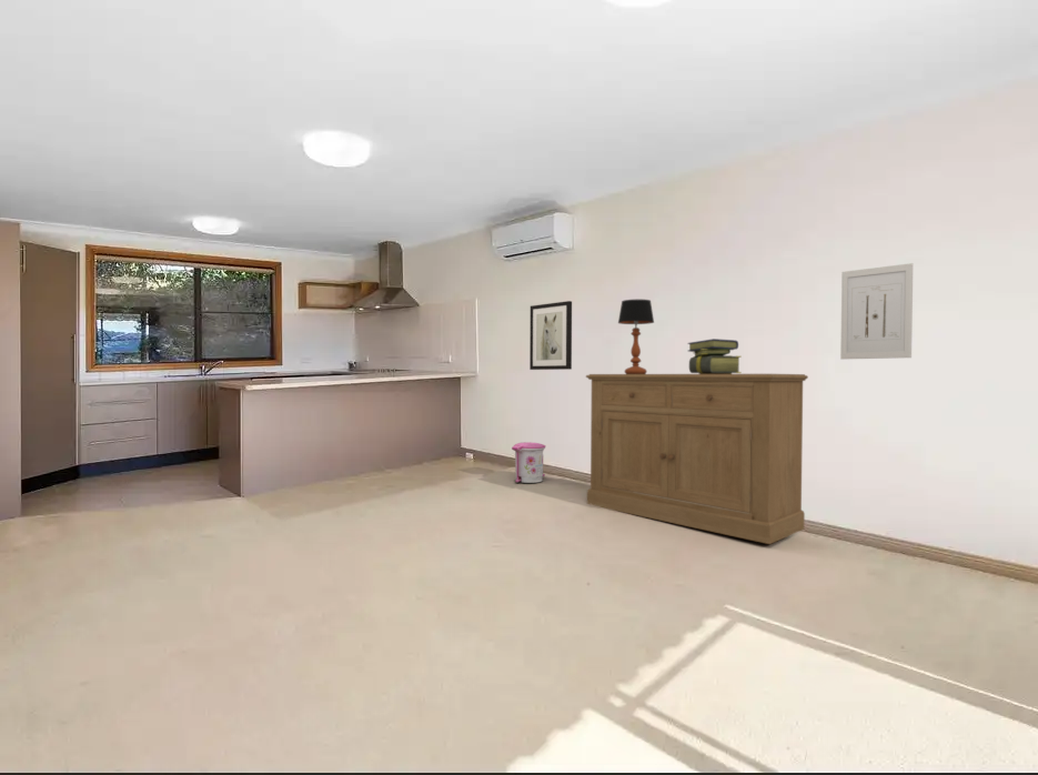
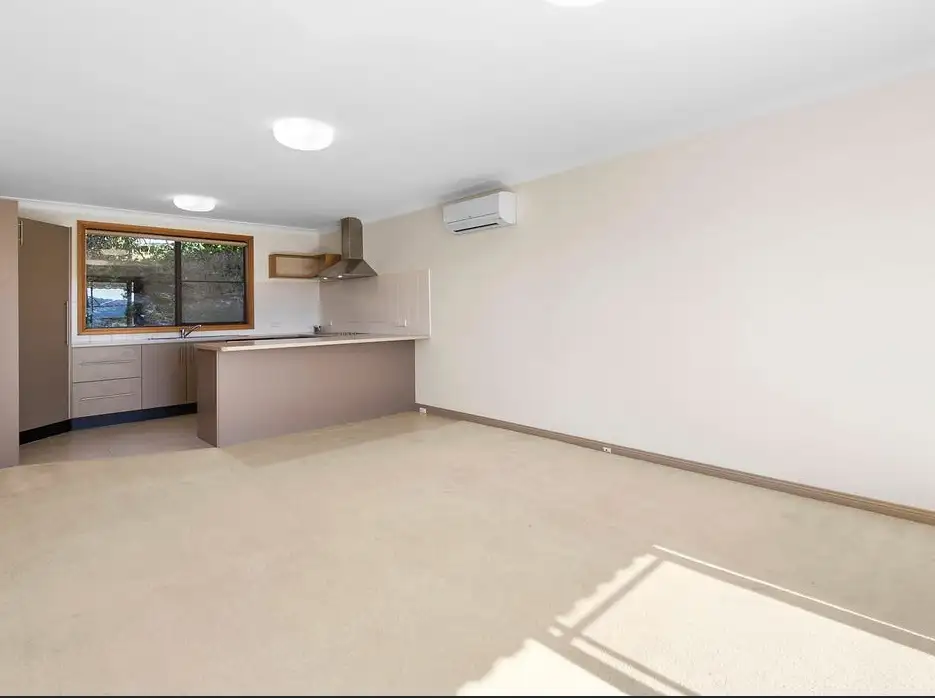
- trash can (528, 461)
- sideboard (686, 444)
- table lamp (635, 338)
- stack of books (712, 356)
- wall art (550, 336)
- wall art (875, 313)
